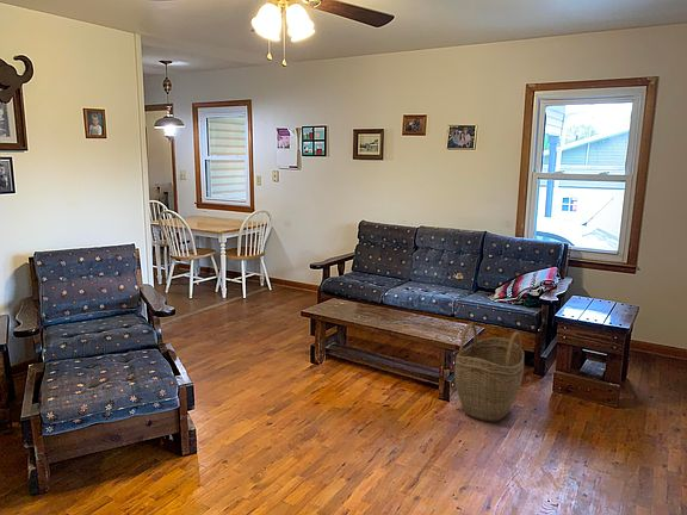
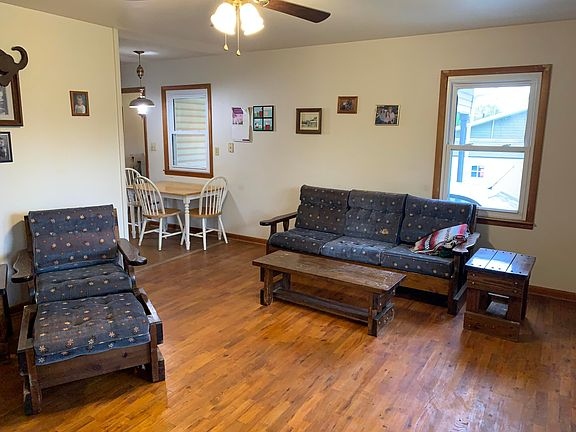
- woven basket (489, 370)
